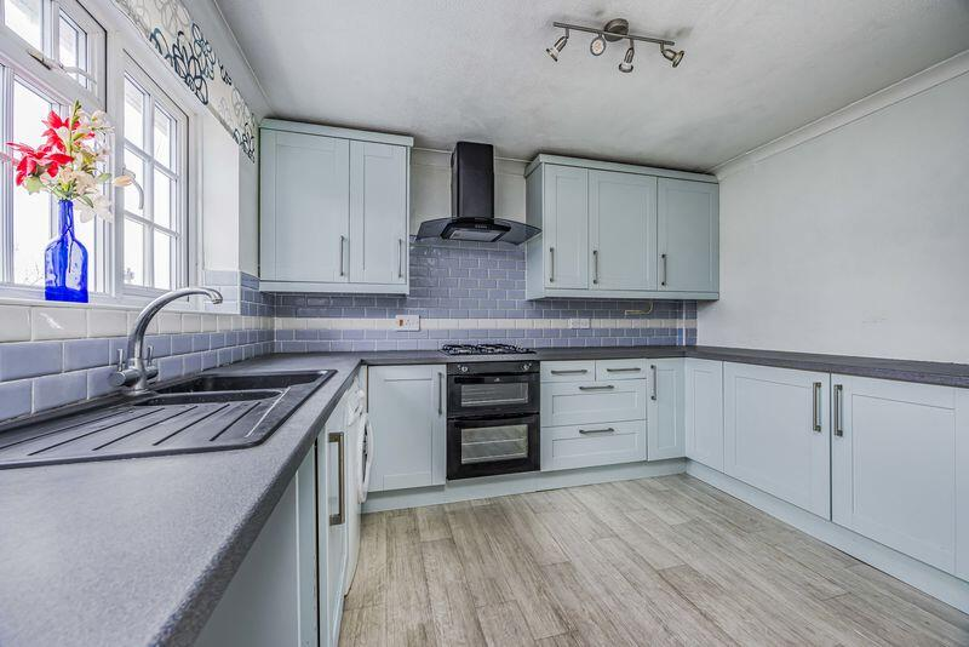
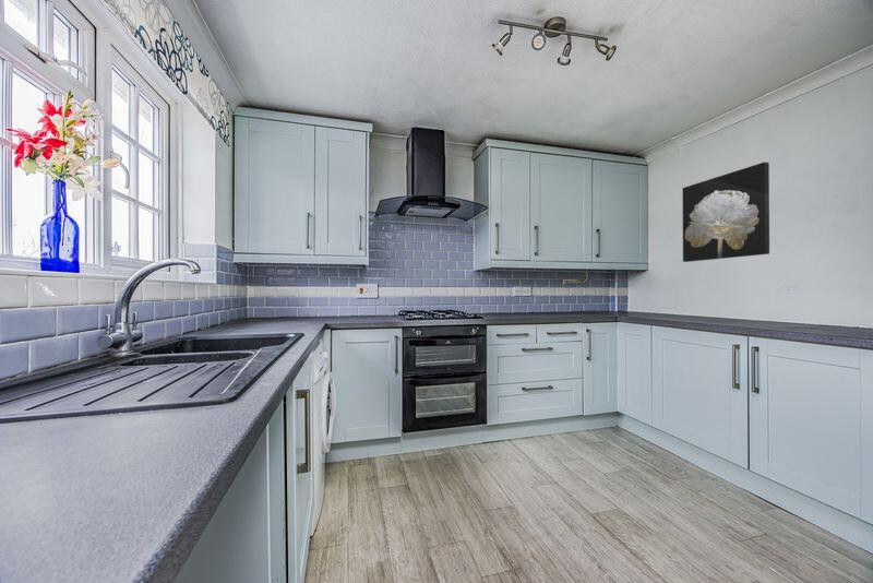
+ wall art (721, 217)
